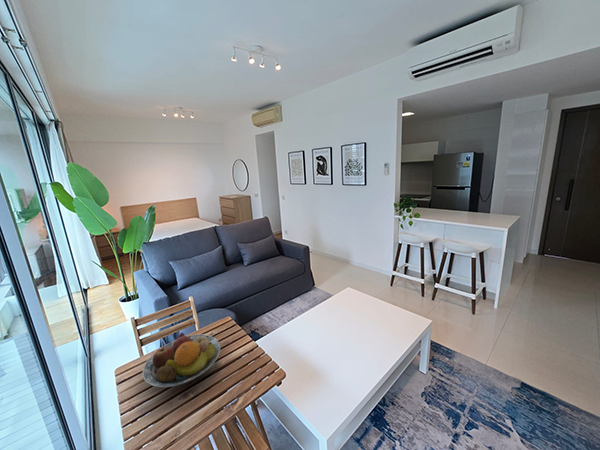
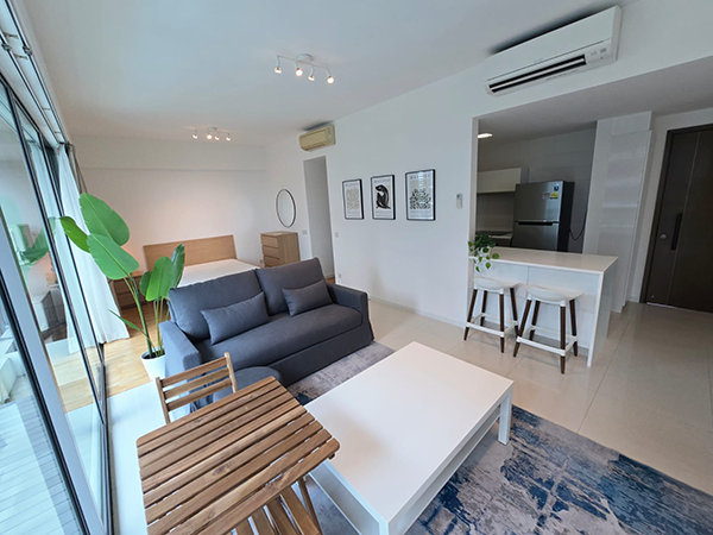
- fruit bowl (183, 354)
